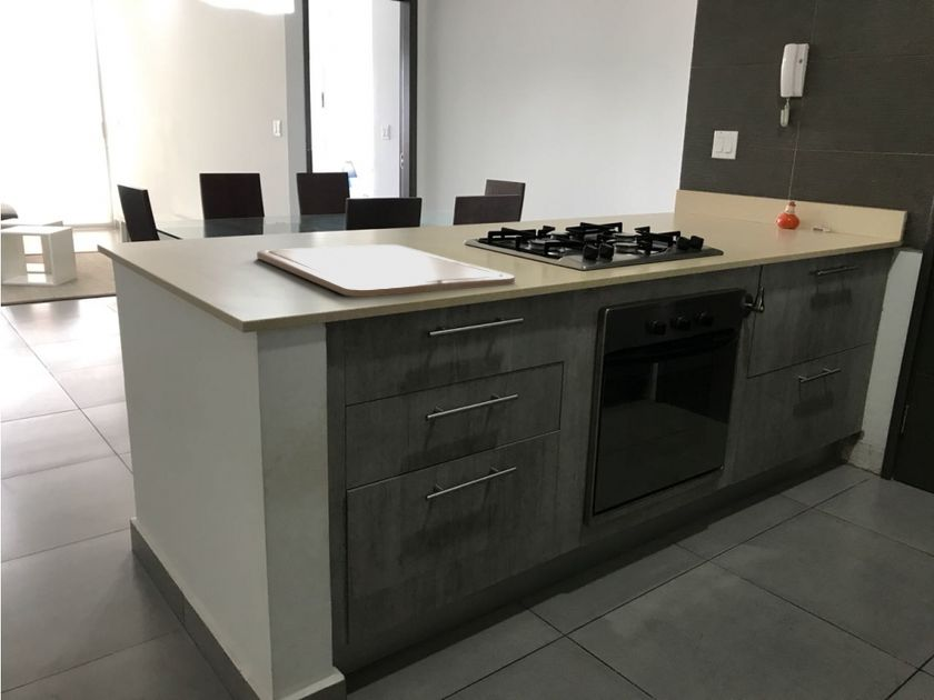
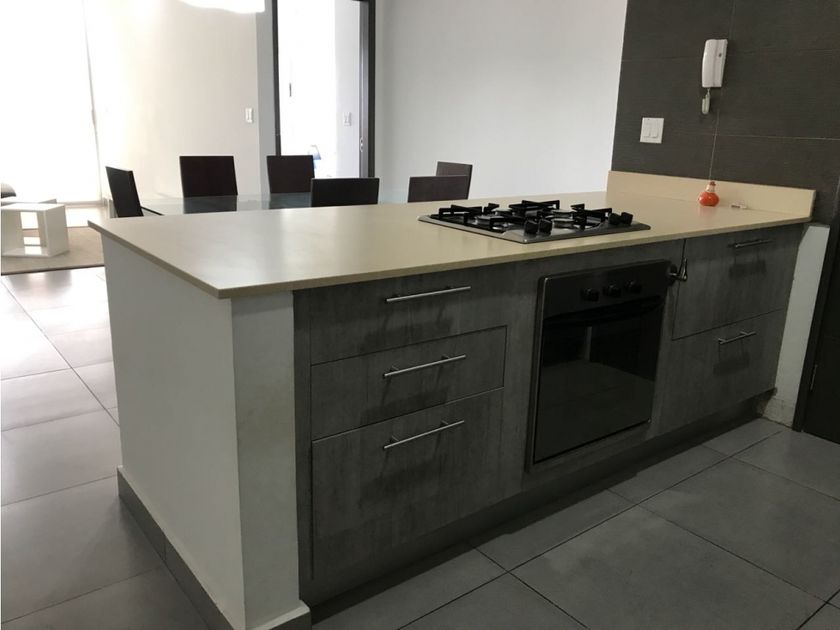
- chopping board (377, 266)
